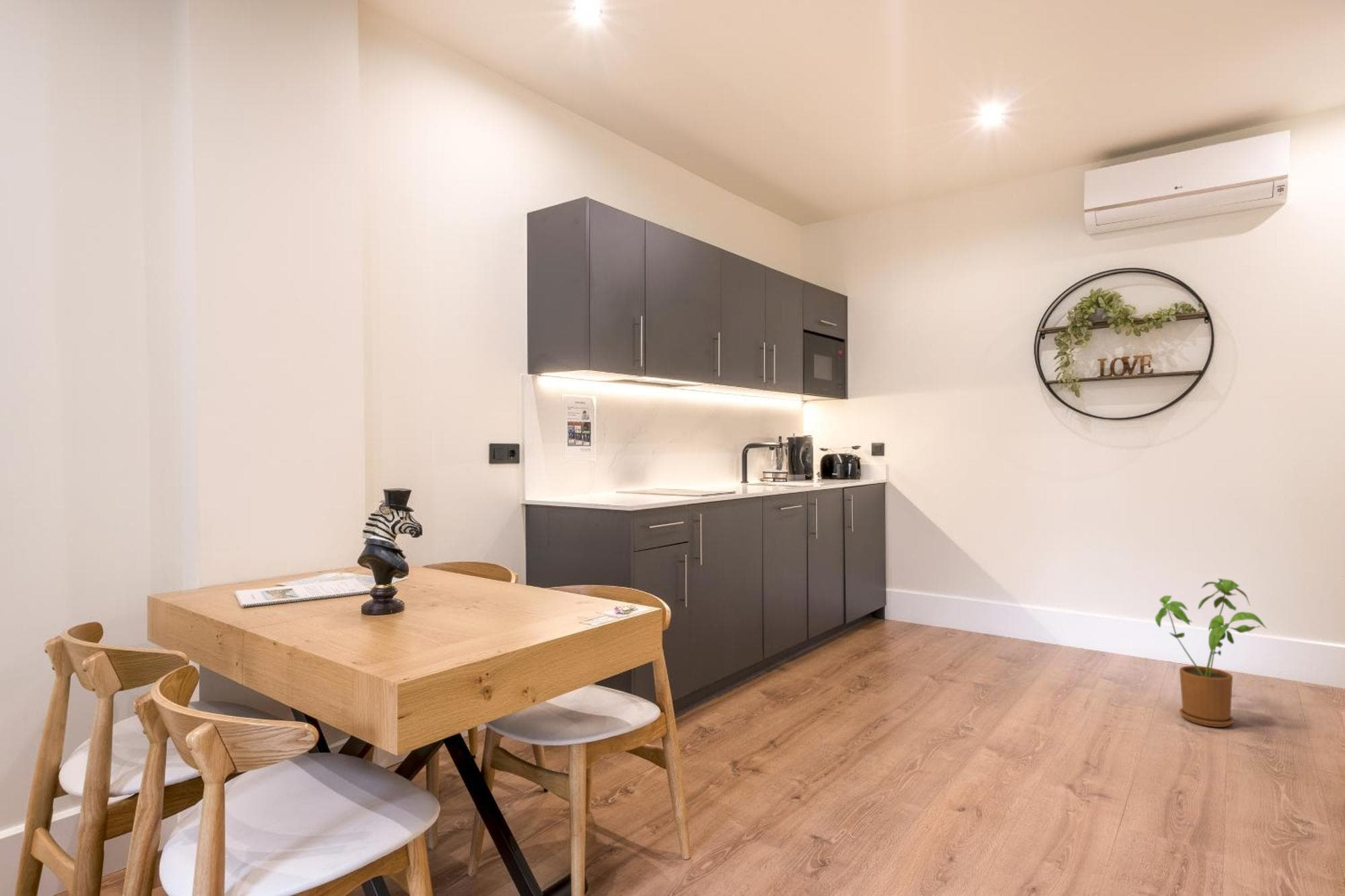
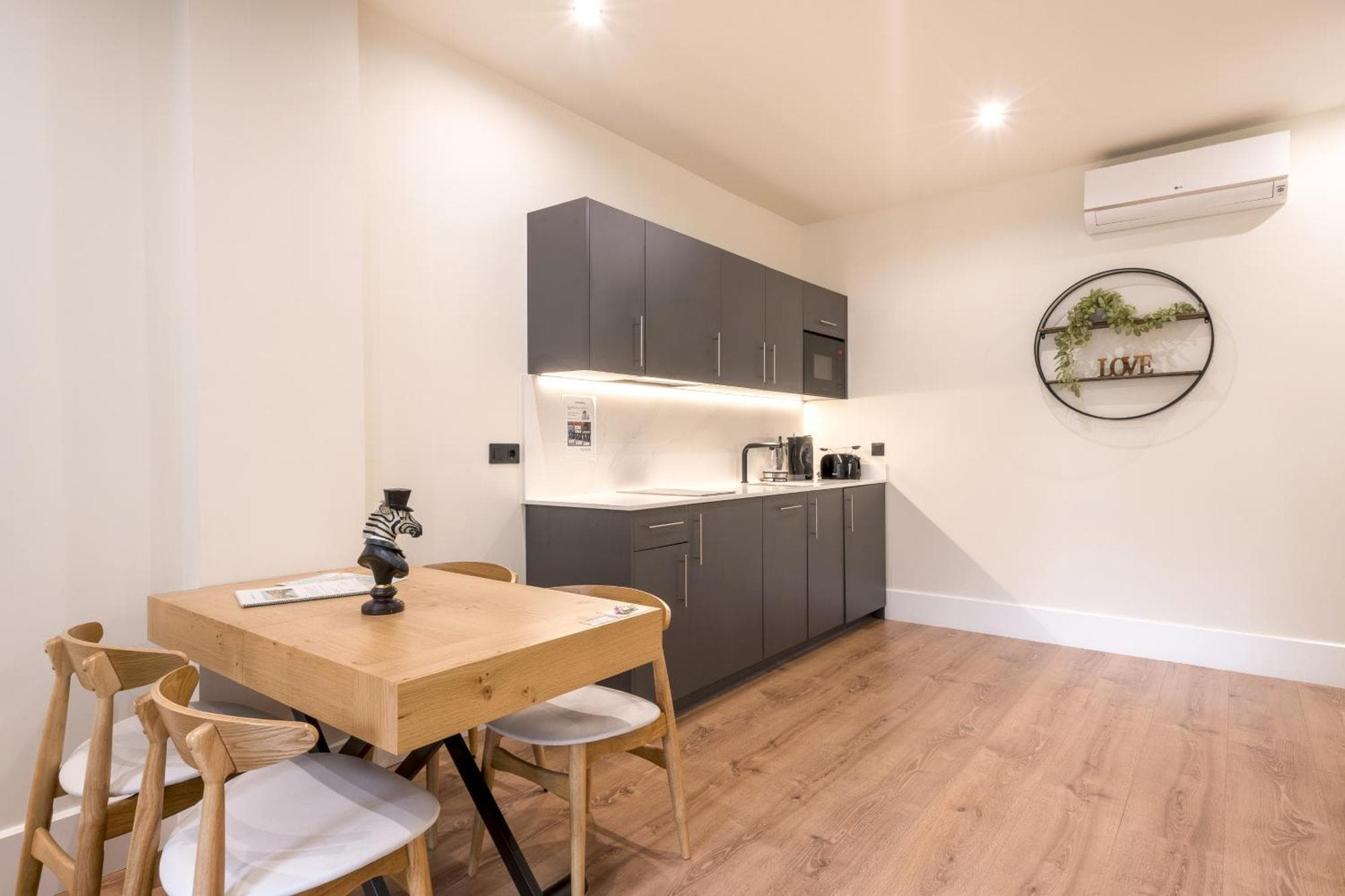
- house plant (1213, 651)
